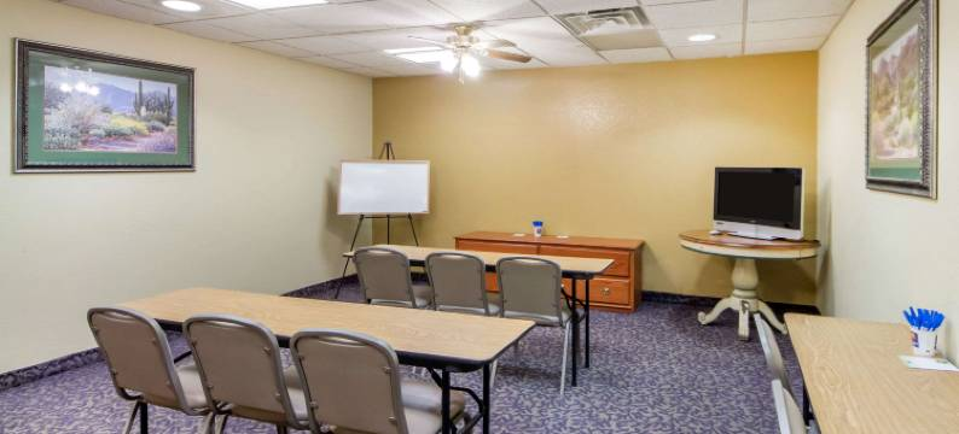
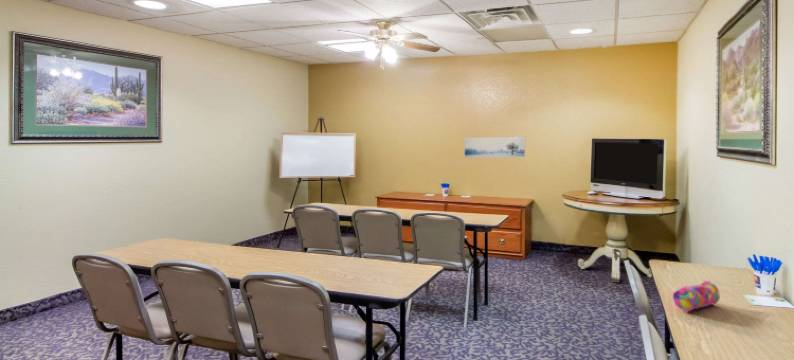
+ pencil case (696, 295)
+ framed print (494, 147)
